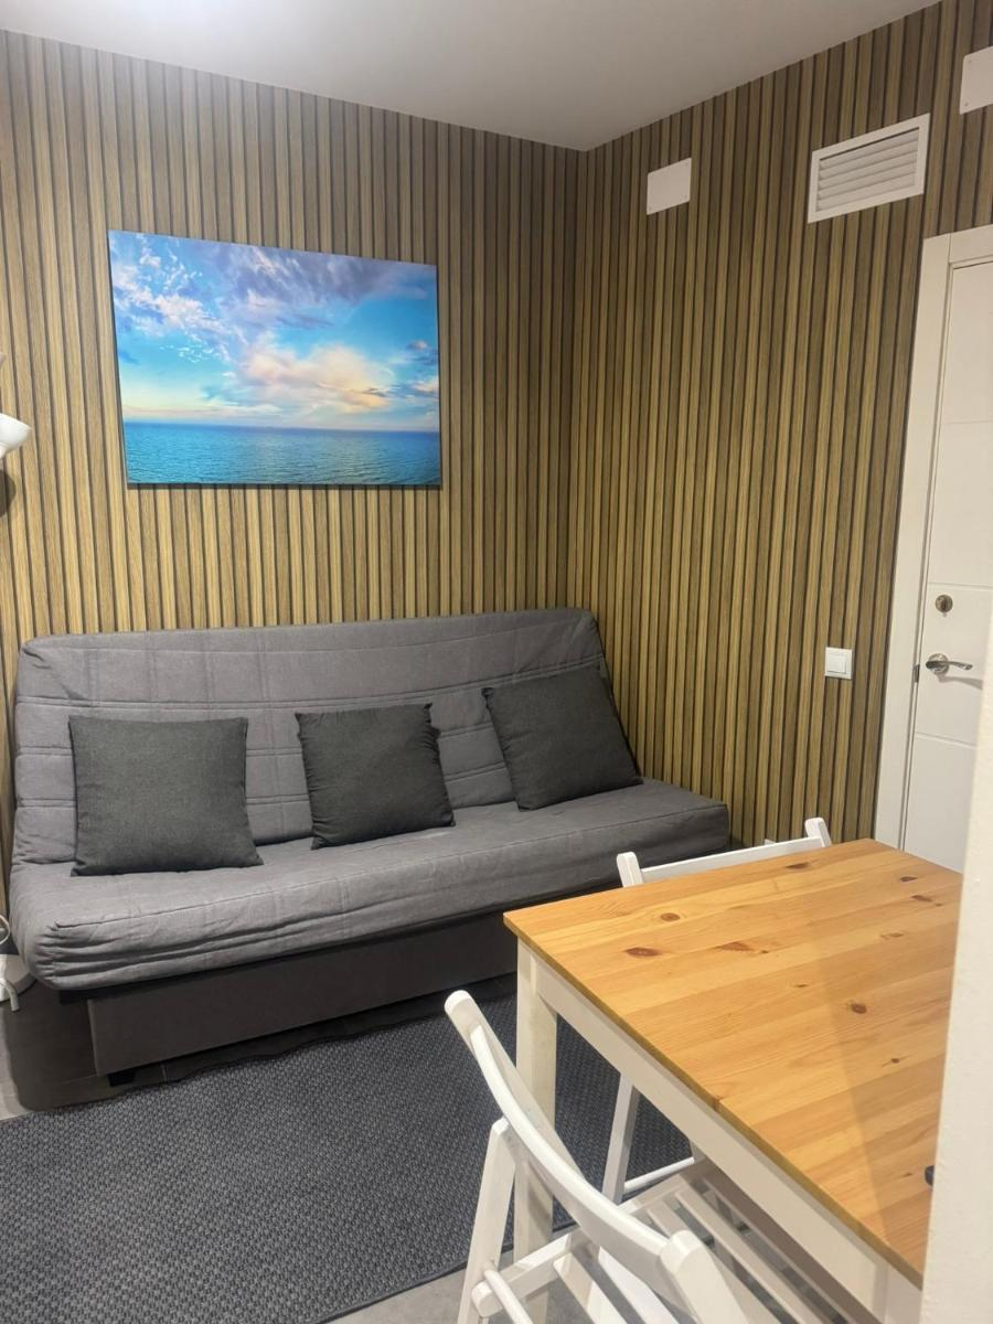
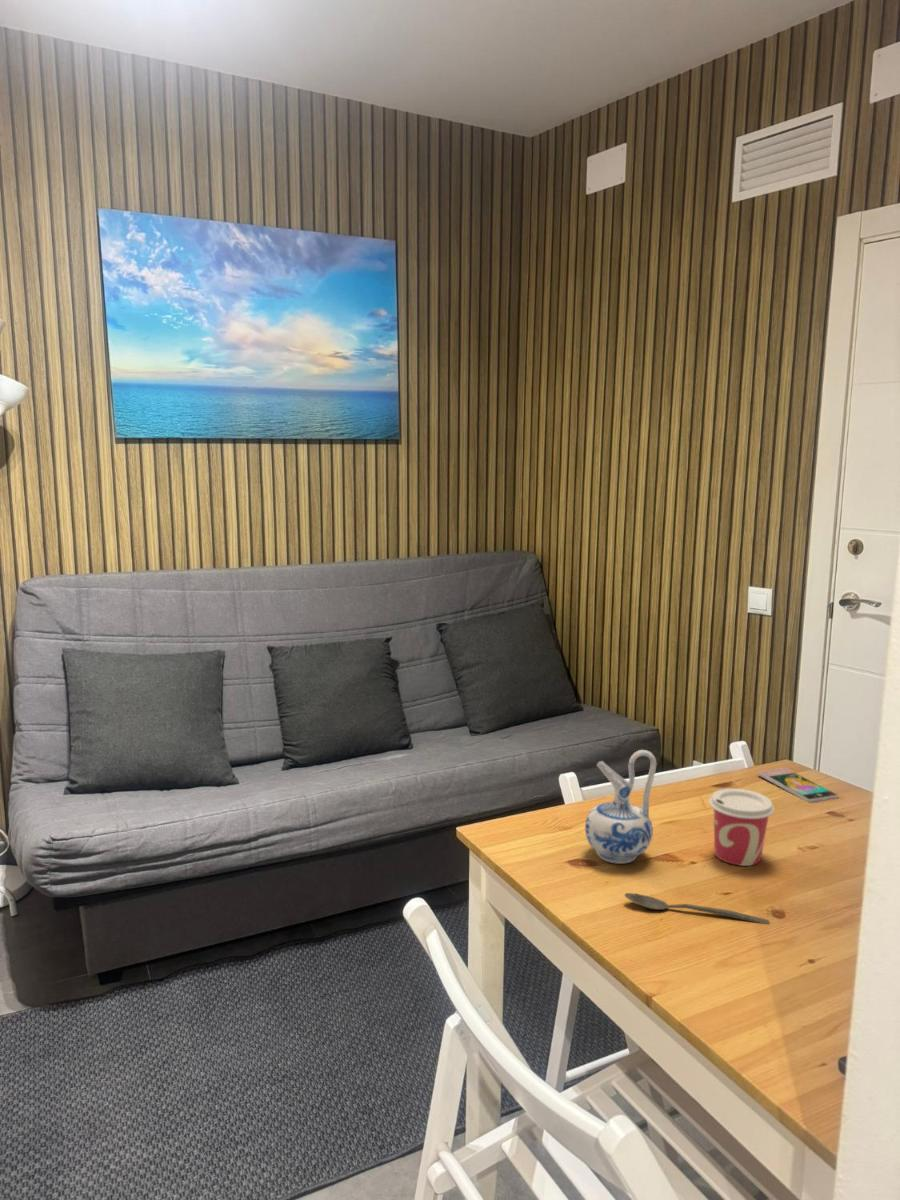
+ smartphone (796, 784)
+ cup (739, 827)
+ spoon (695, 908)
+ ceramic pitcher (620, 803)
